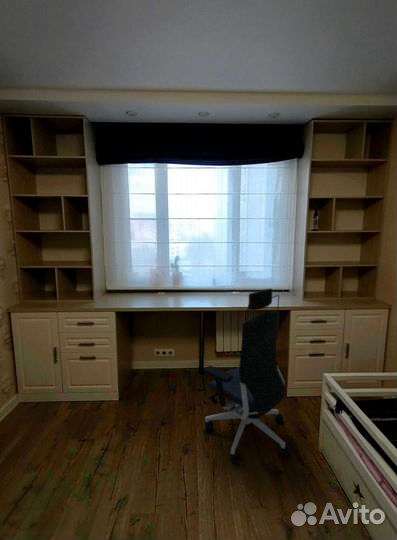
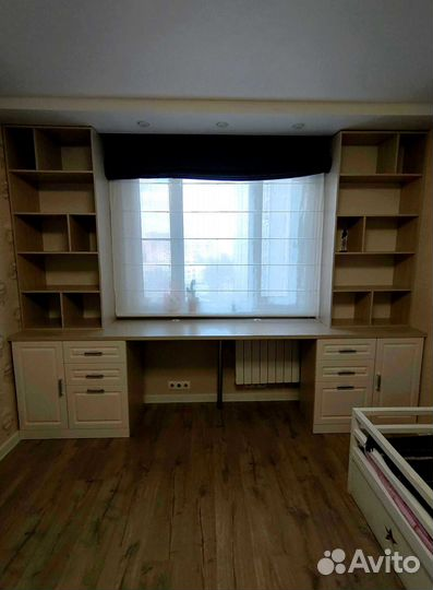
- office chair (252, 363)
